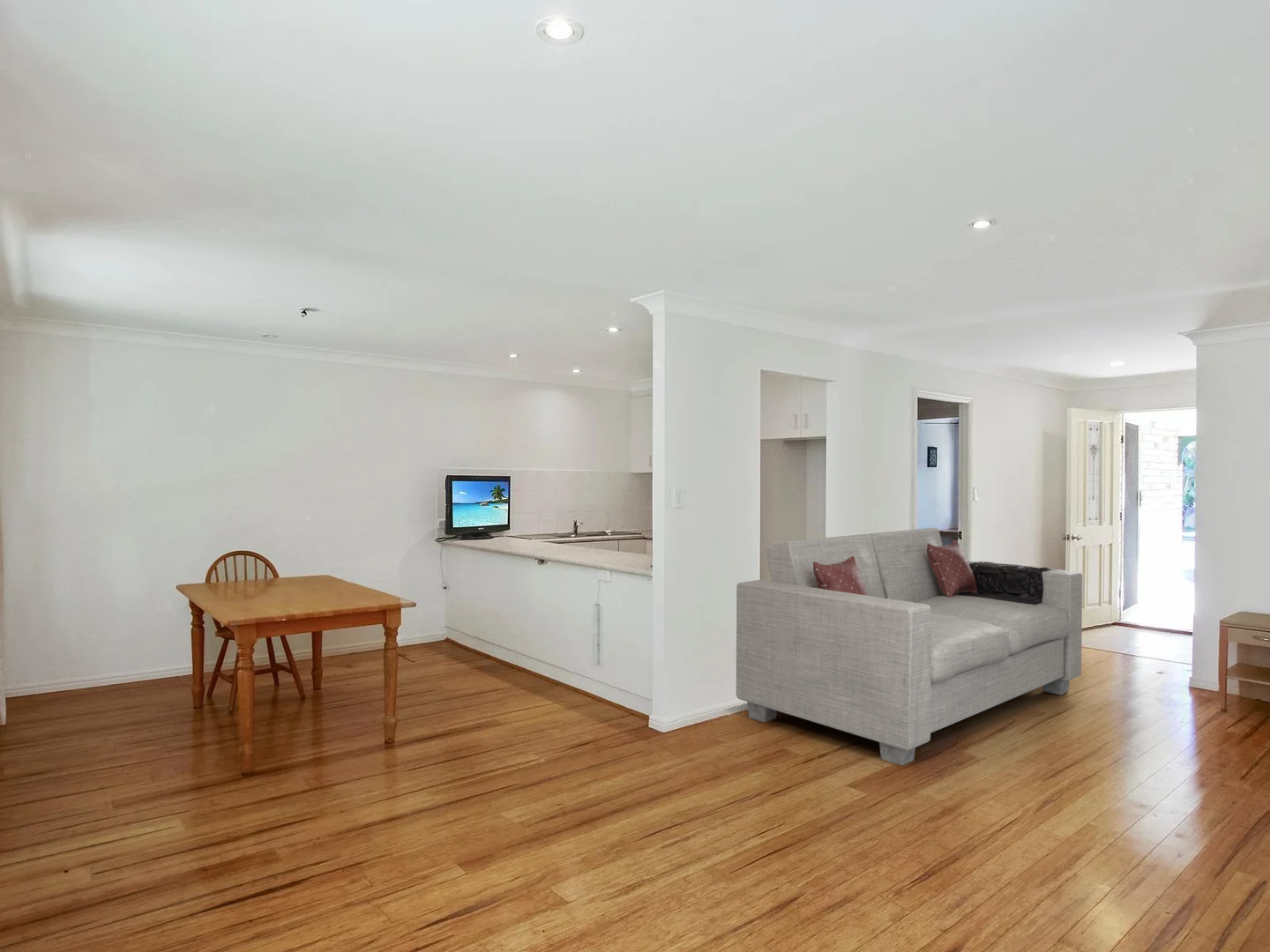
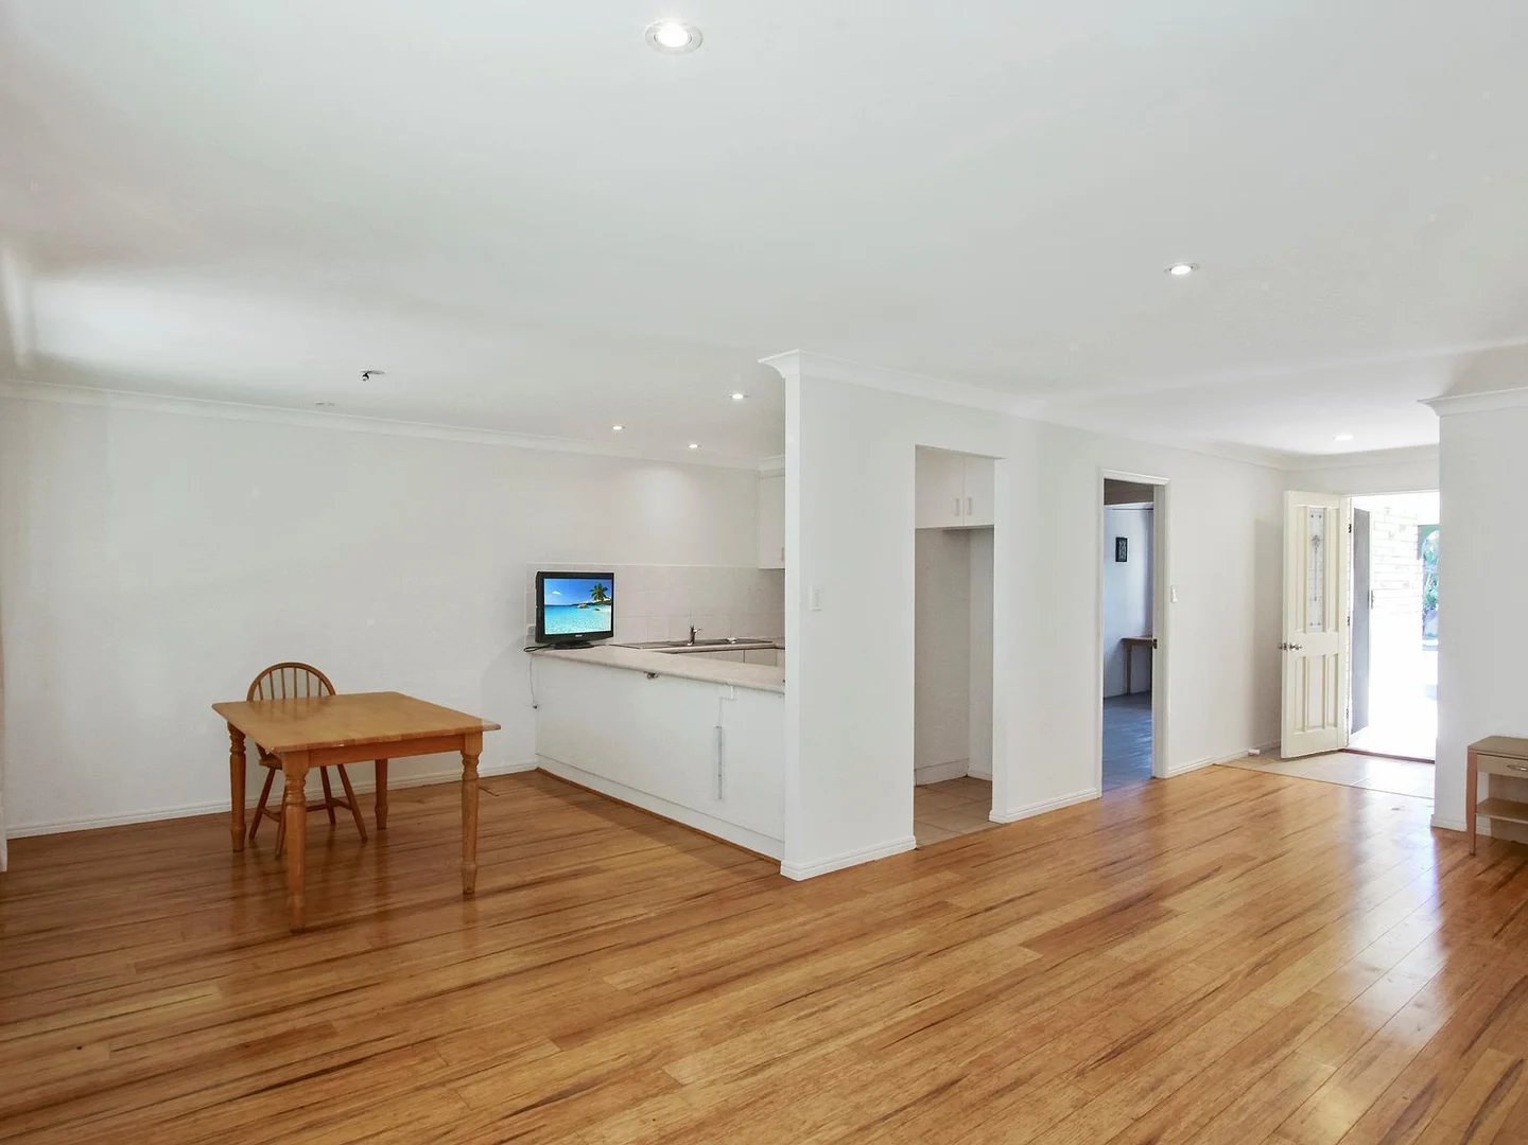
- sofa (921, 621)
